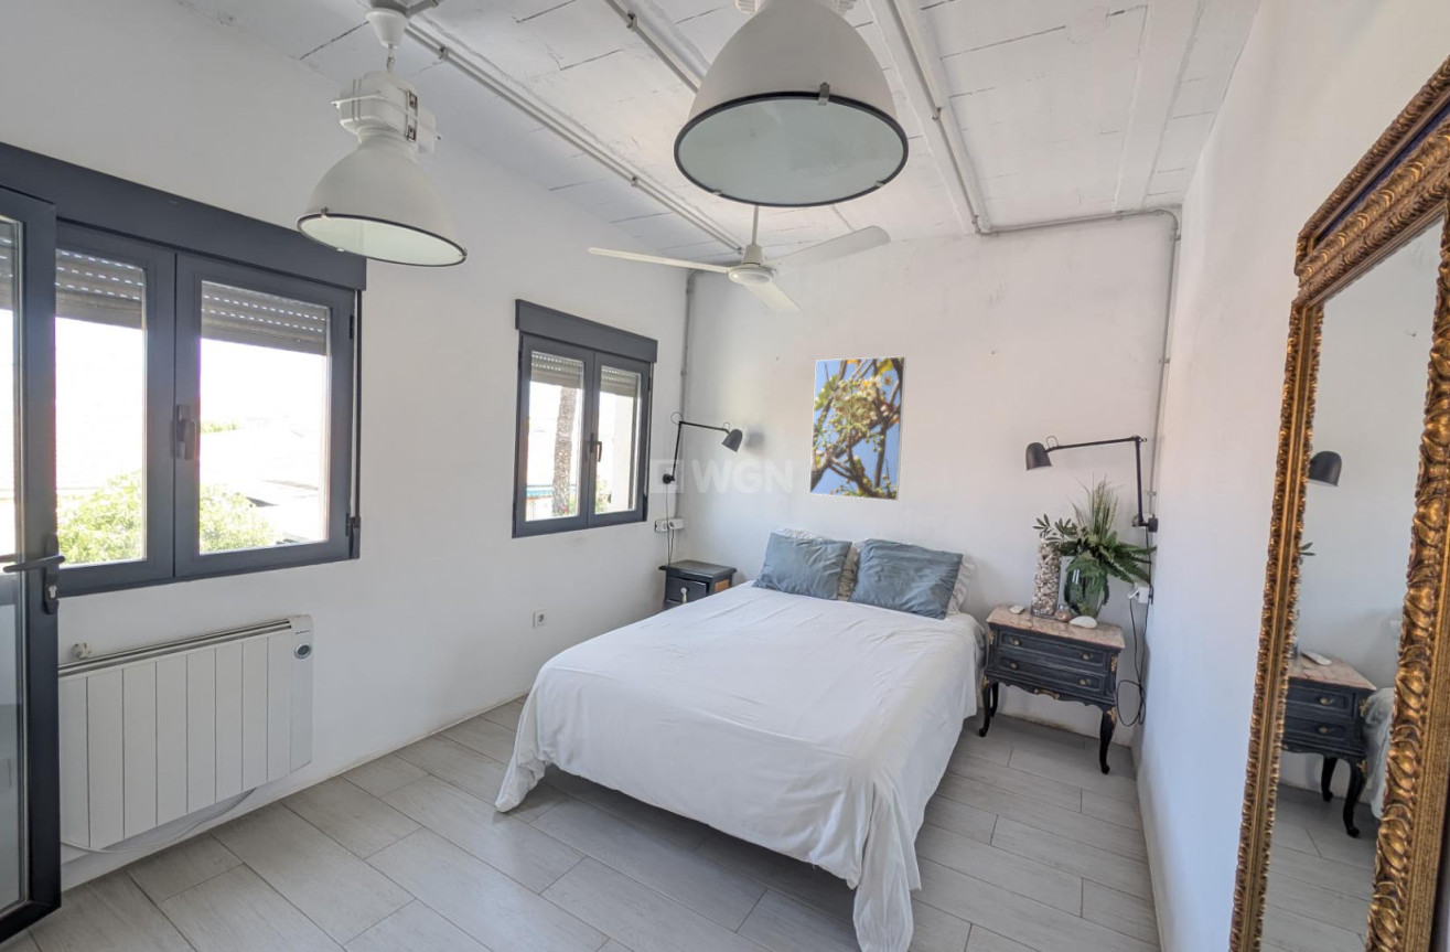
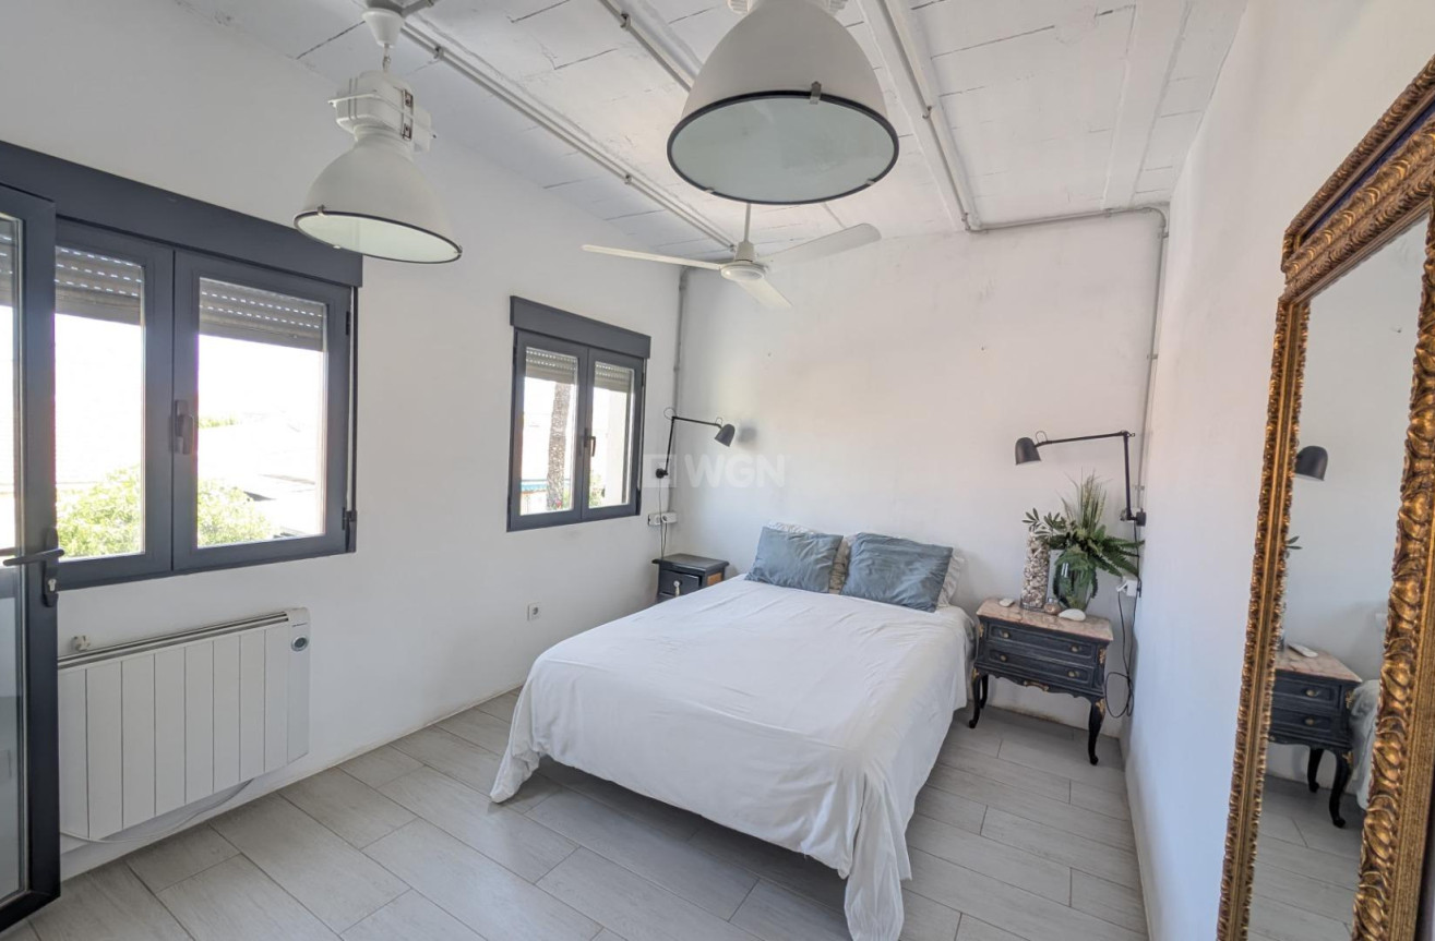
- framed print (856, 428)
